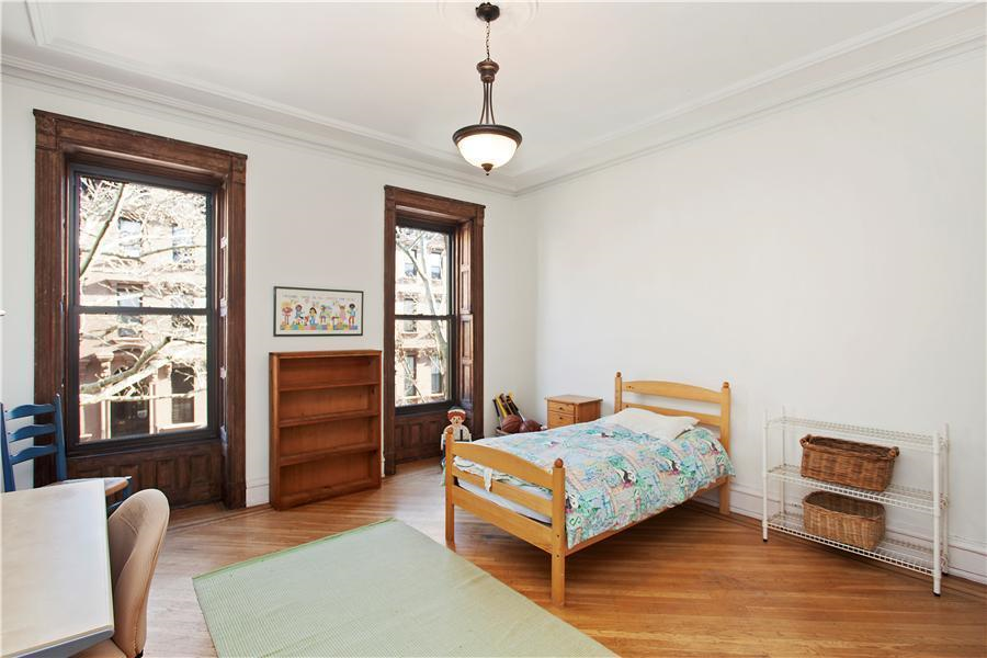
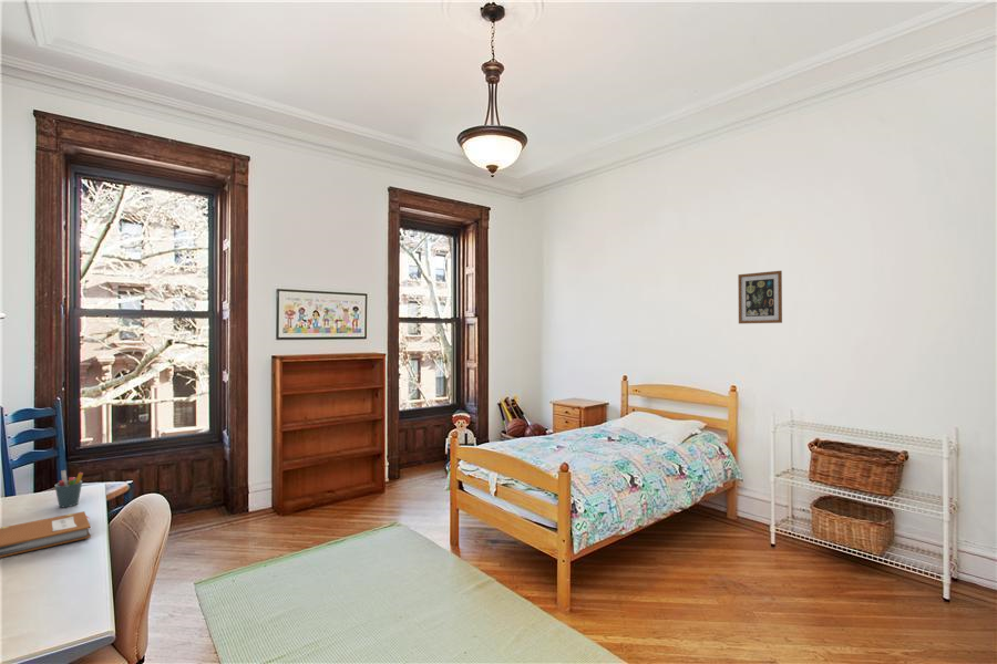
+ notebook (41, 532)
+ pen holder (69, 488)
+ wall art (759, 298)
